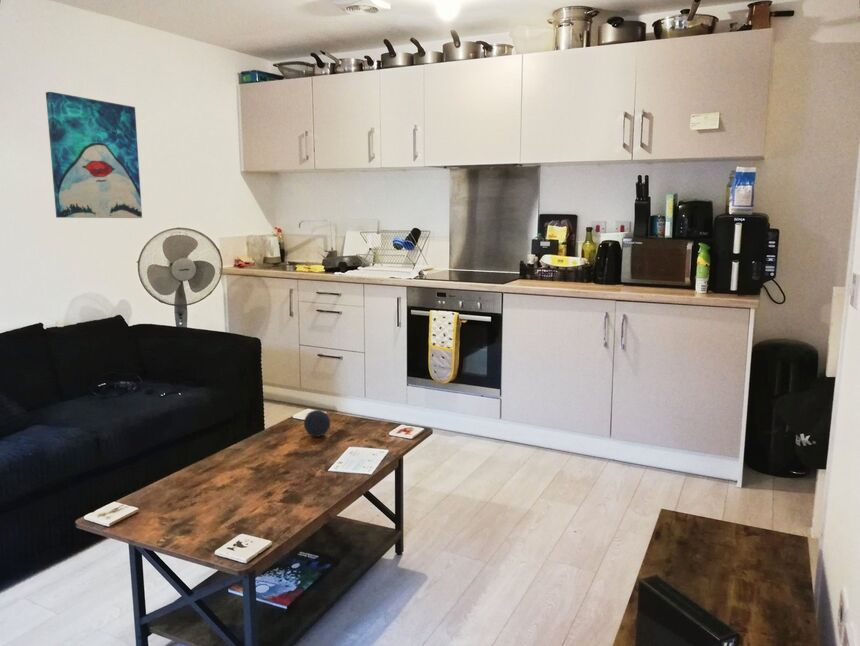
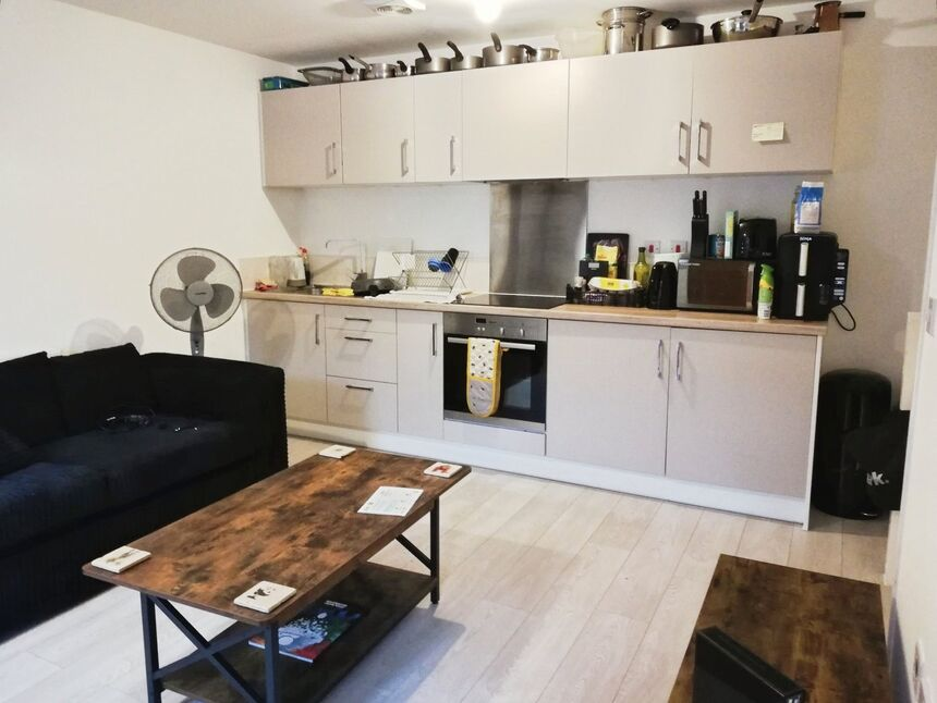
- wall art (97, 159)
- decorative ball (317, 423)
